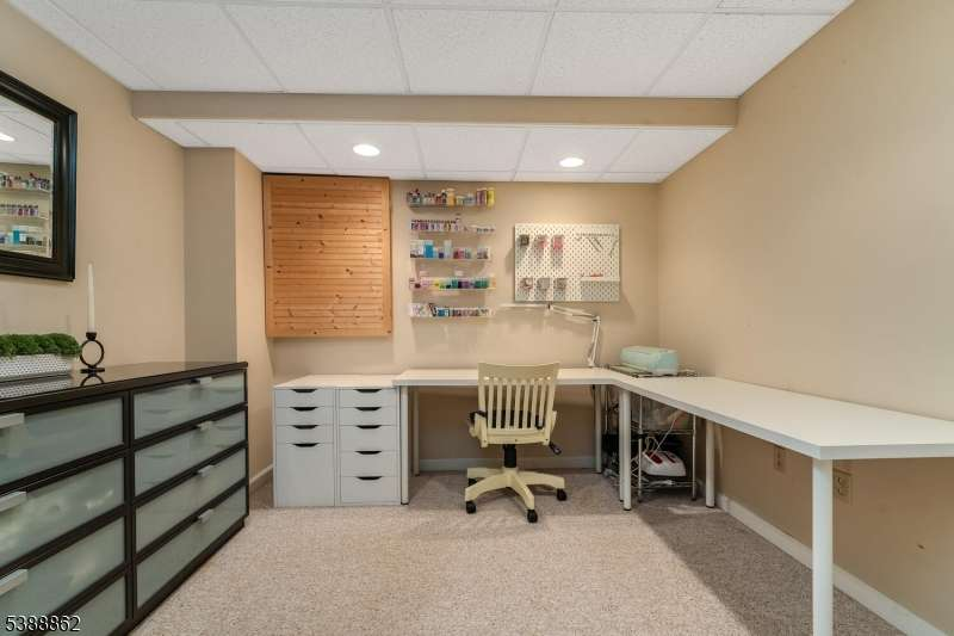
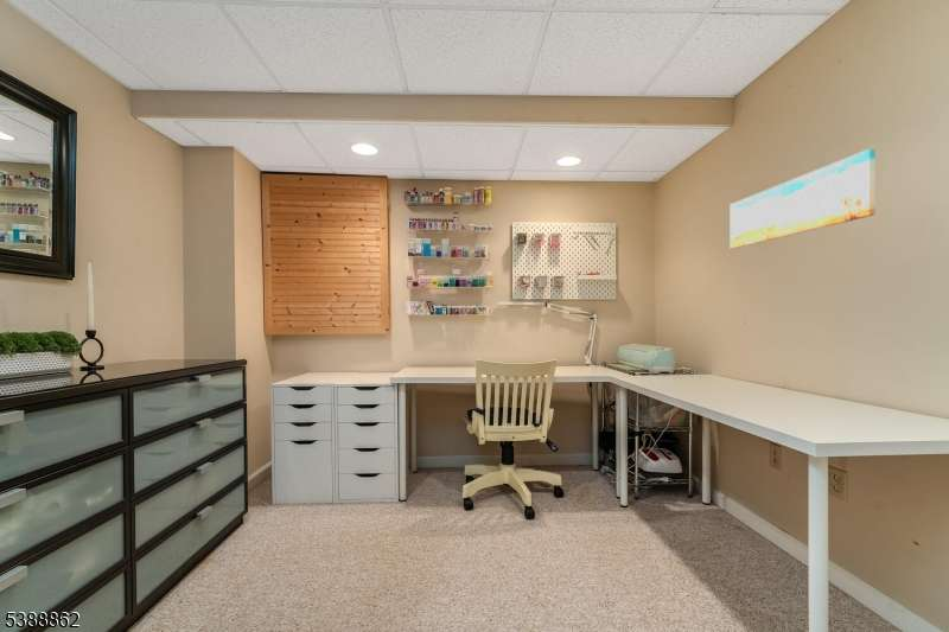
+ wall art (789, 209)
